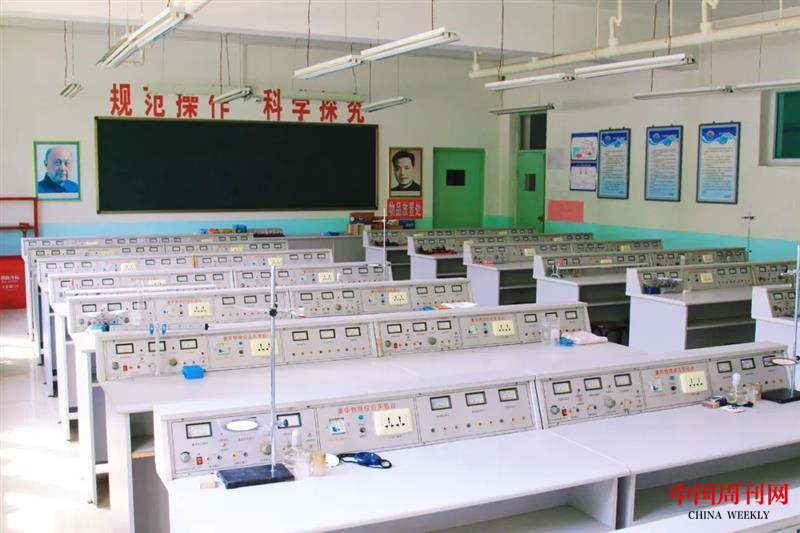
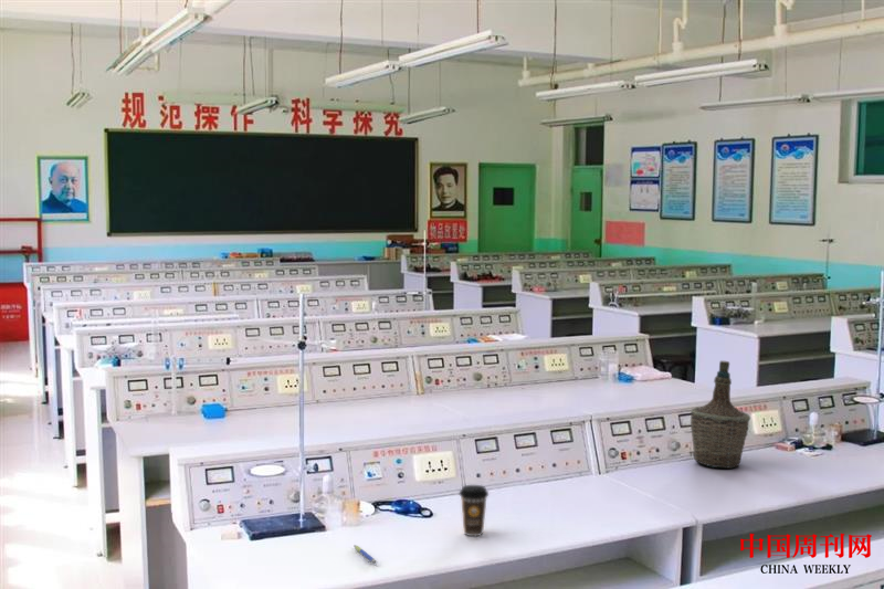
+ coffee cup (473, 511)
+ bottle (719, 412)
+ pen (364, 553)
